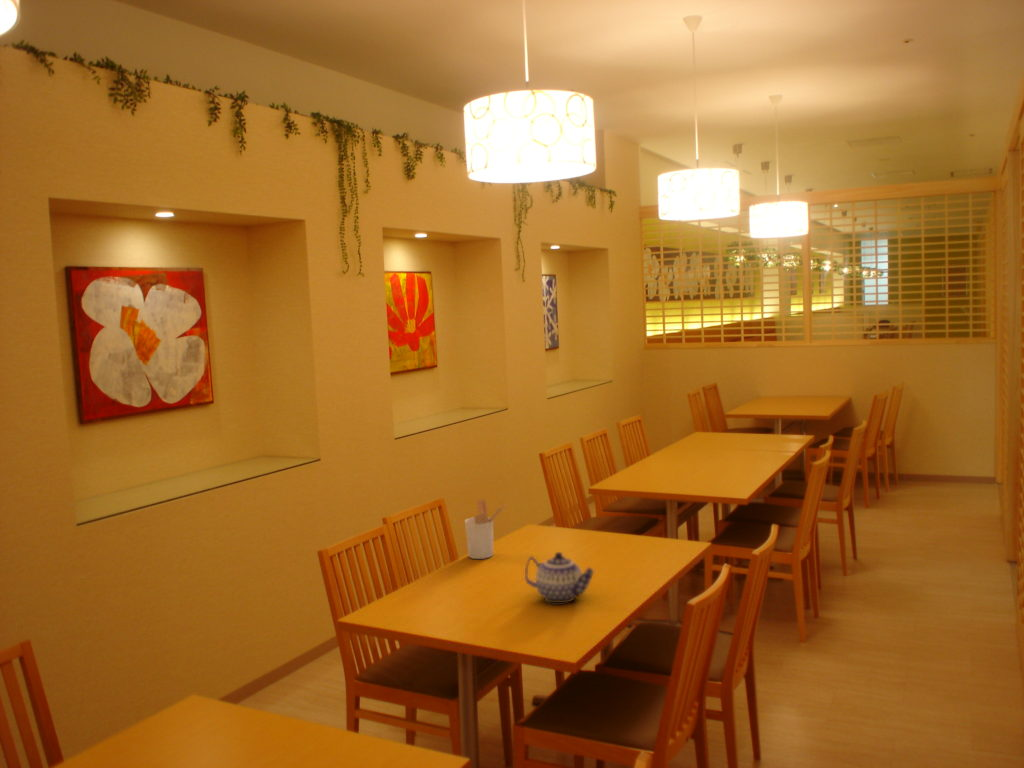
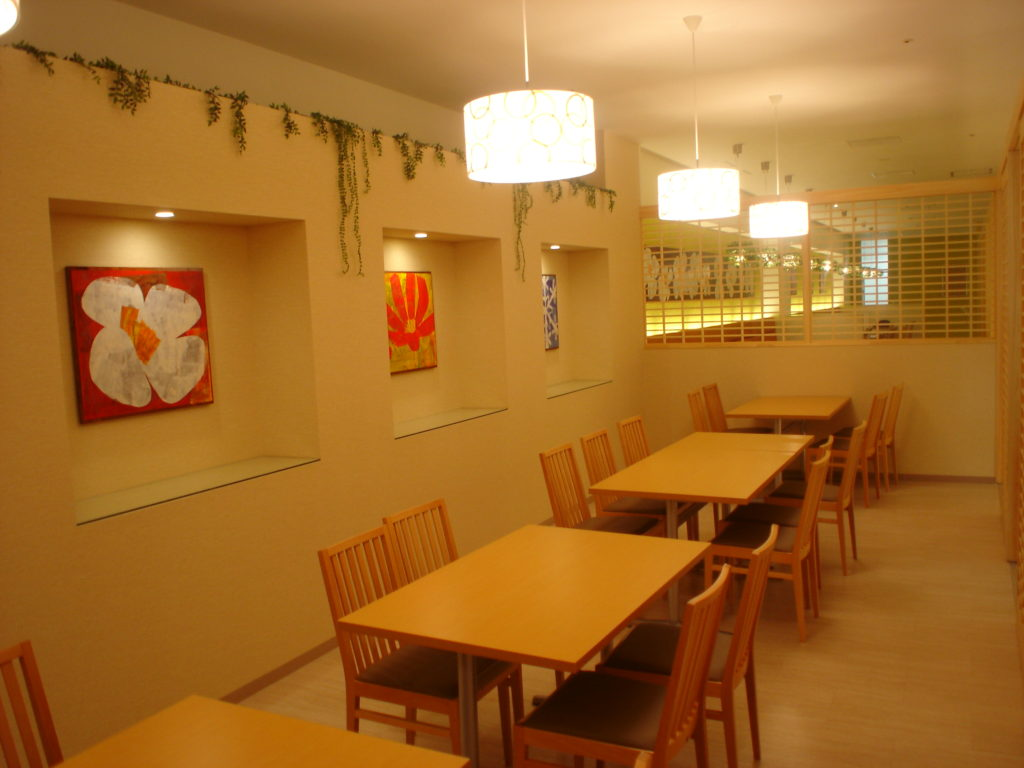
- utensil holder (487, 529)
- teapot (558, 575)
